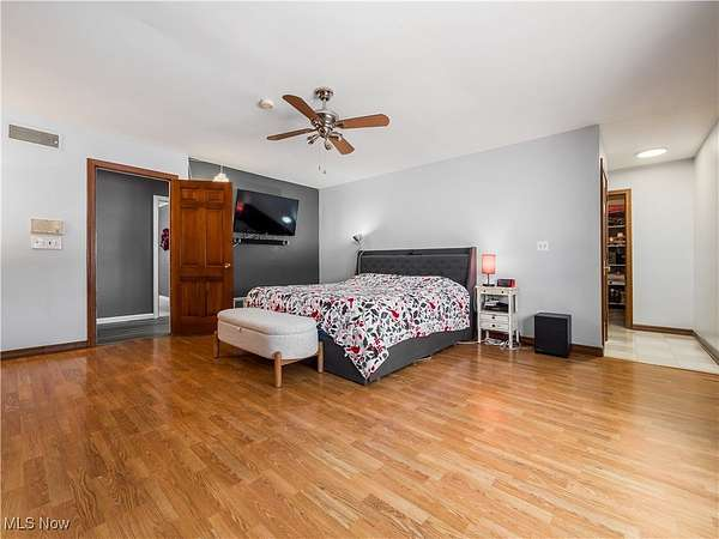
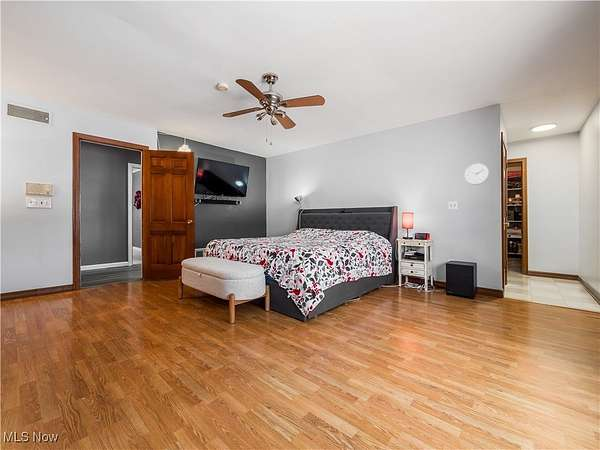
+ wall clock (476, 174)
